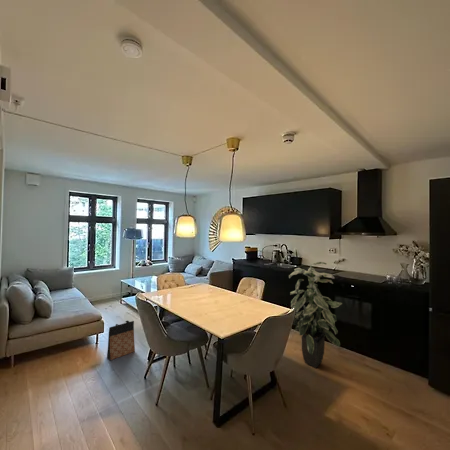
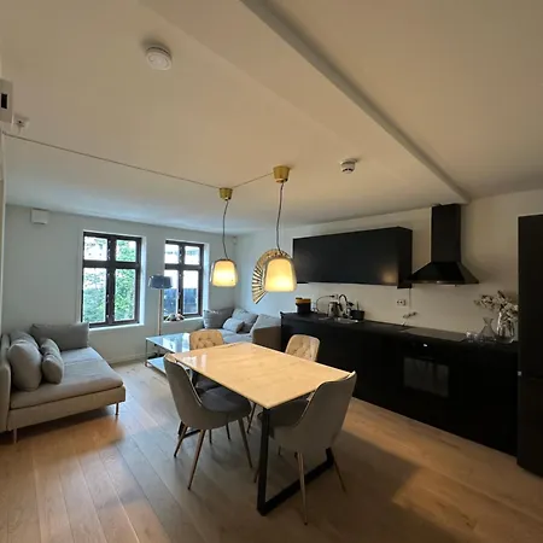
- indoor plant (314, 314)
- bag (121, 337)
